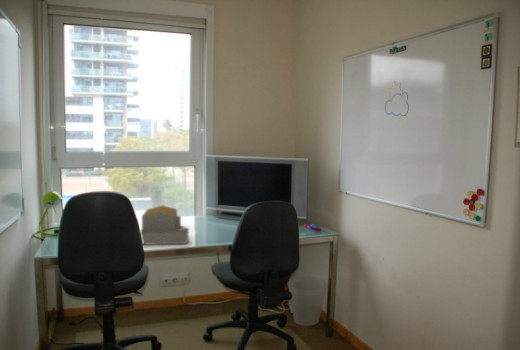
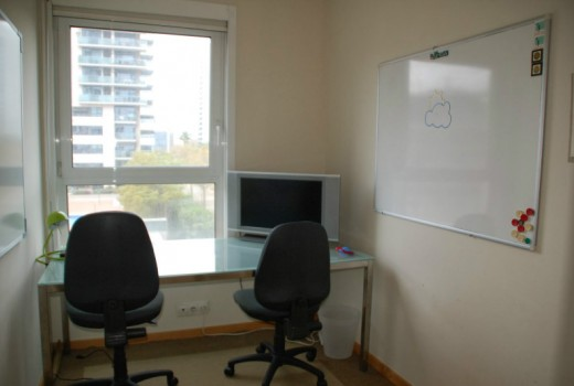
- architectural model (167, 220)
